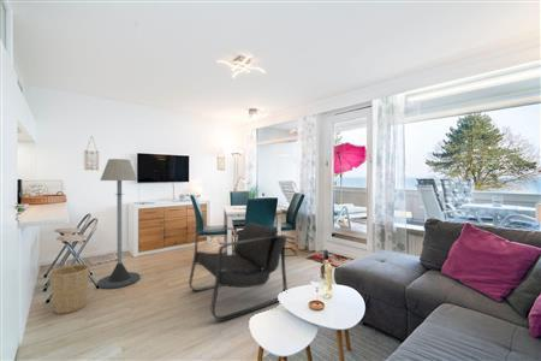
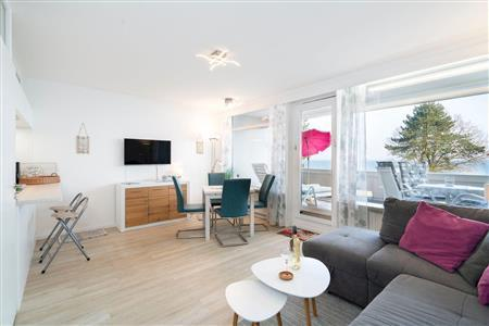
- armchair (237, 261)
- floor lamp (119, 220)
- basket (70, 284)
